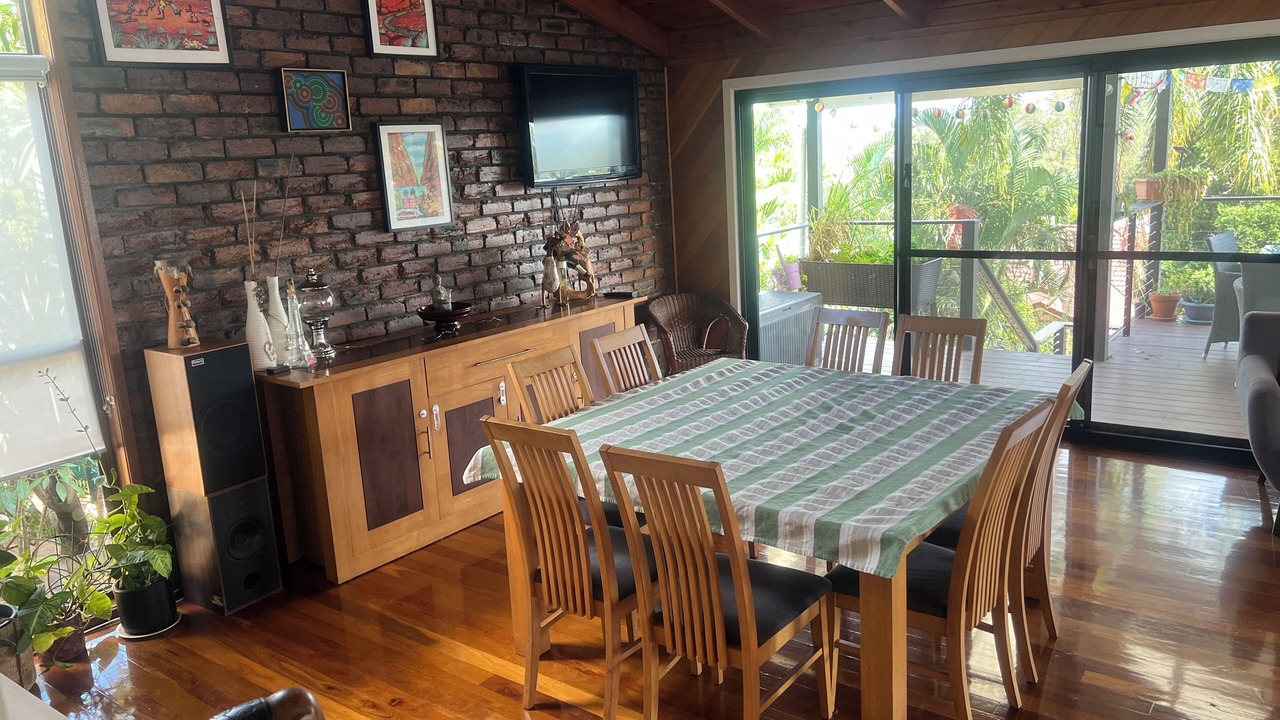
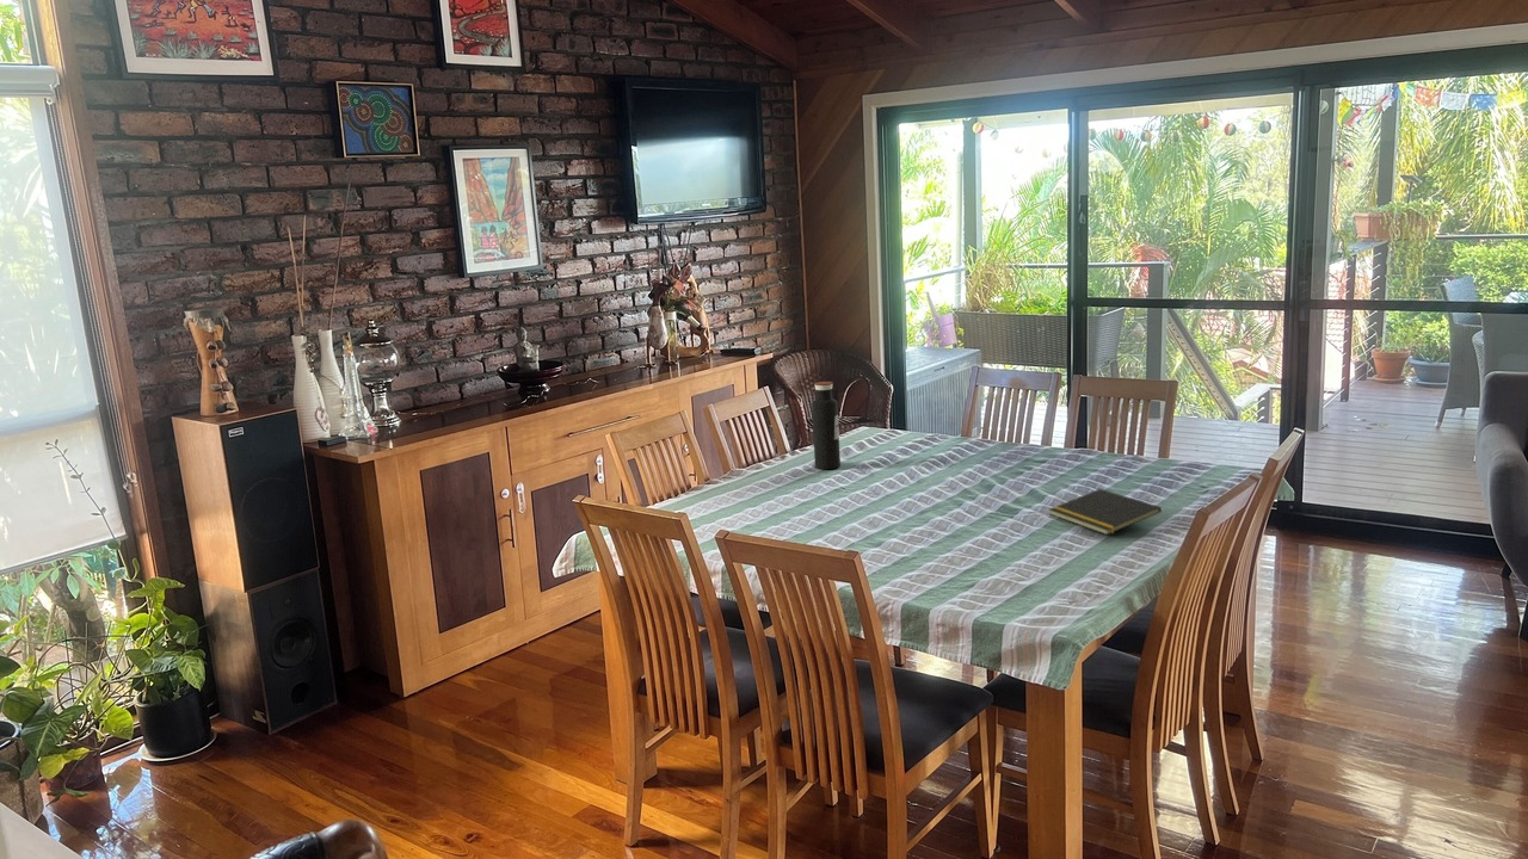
+ water bottle (825, 425)
+ notepad (1103, 511)
